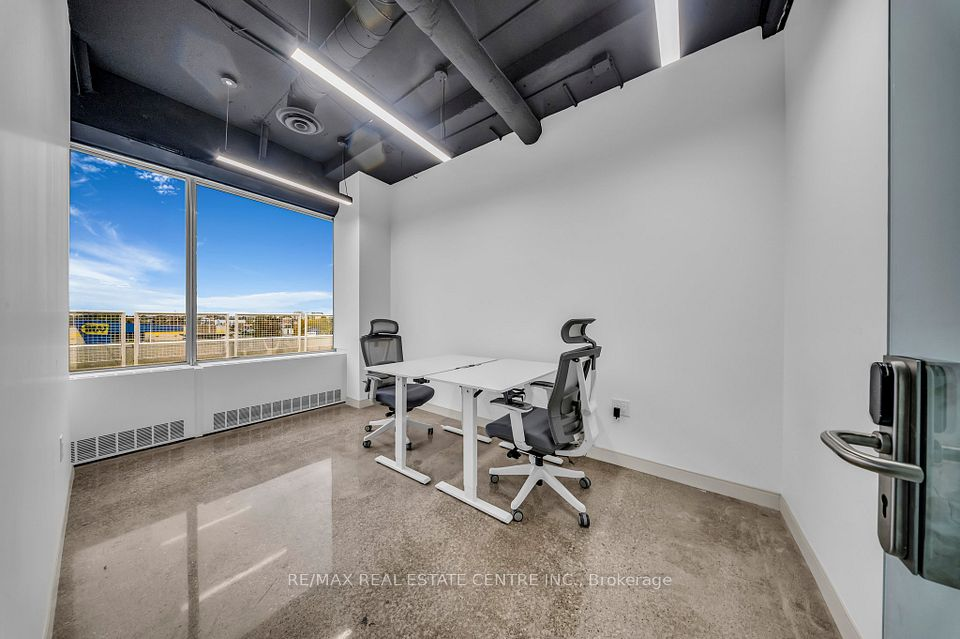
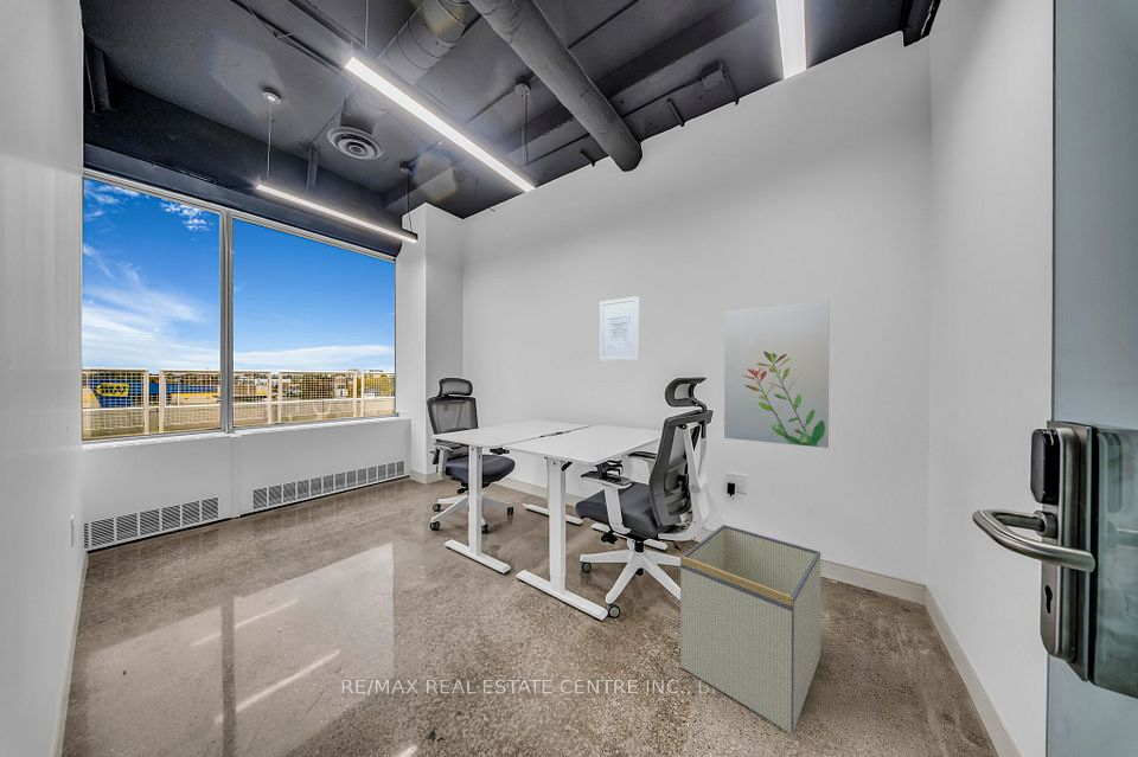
+ wall art (619, 329)
+ wall art (773, 374)
+ storage bin (750, 607)
